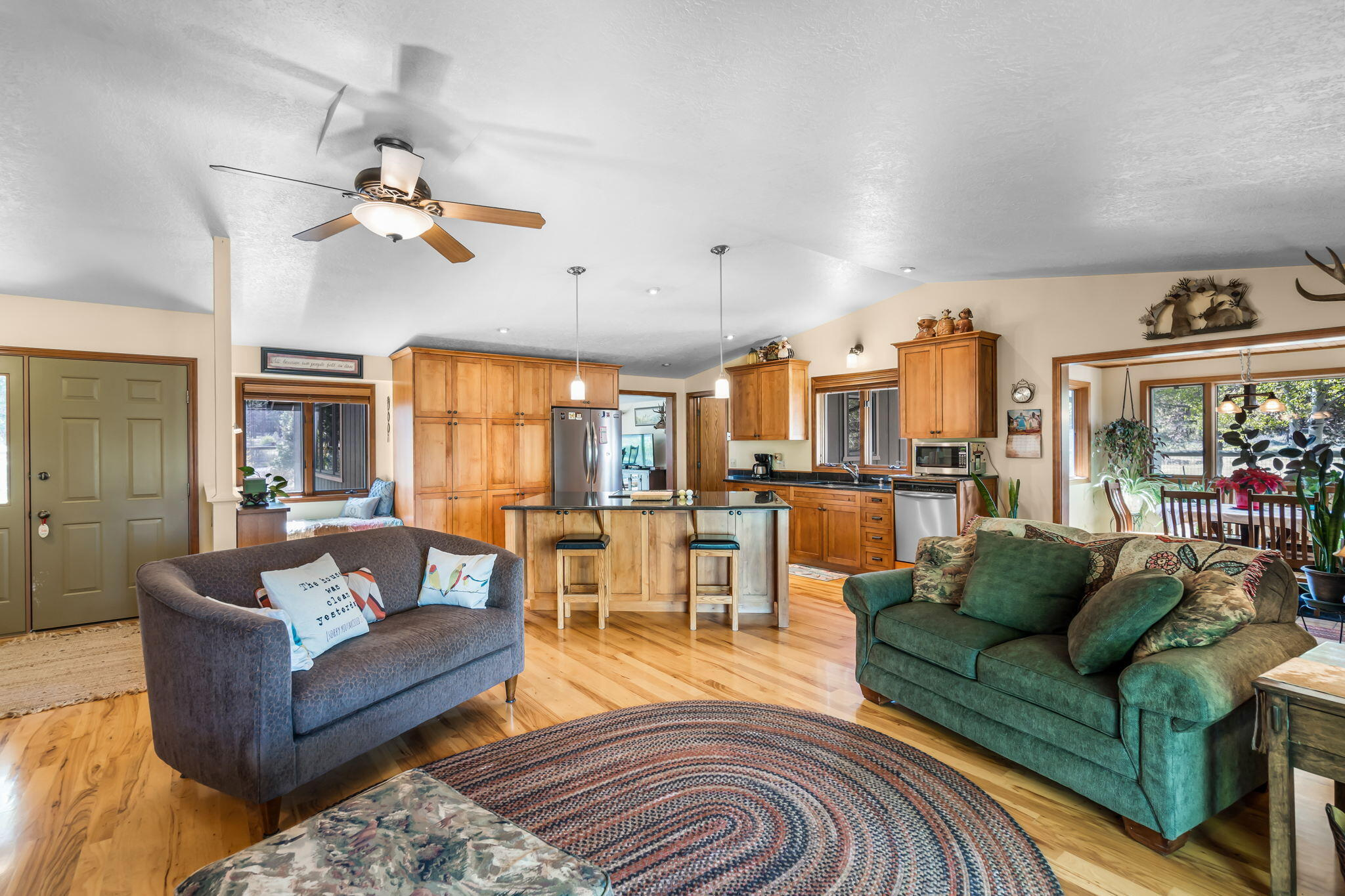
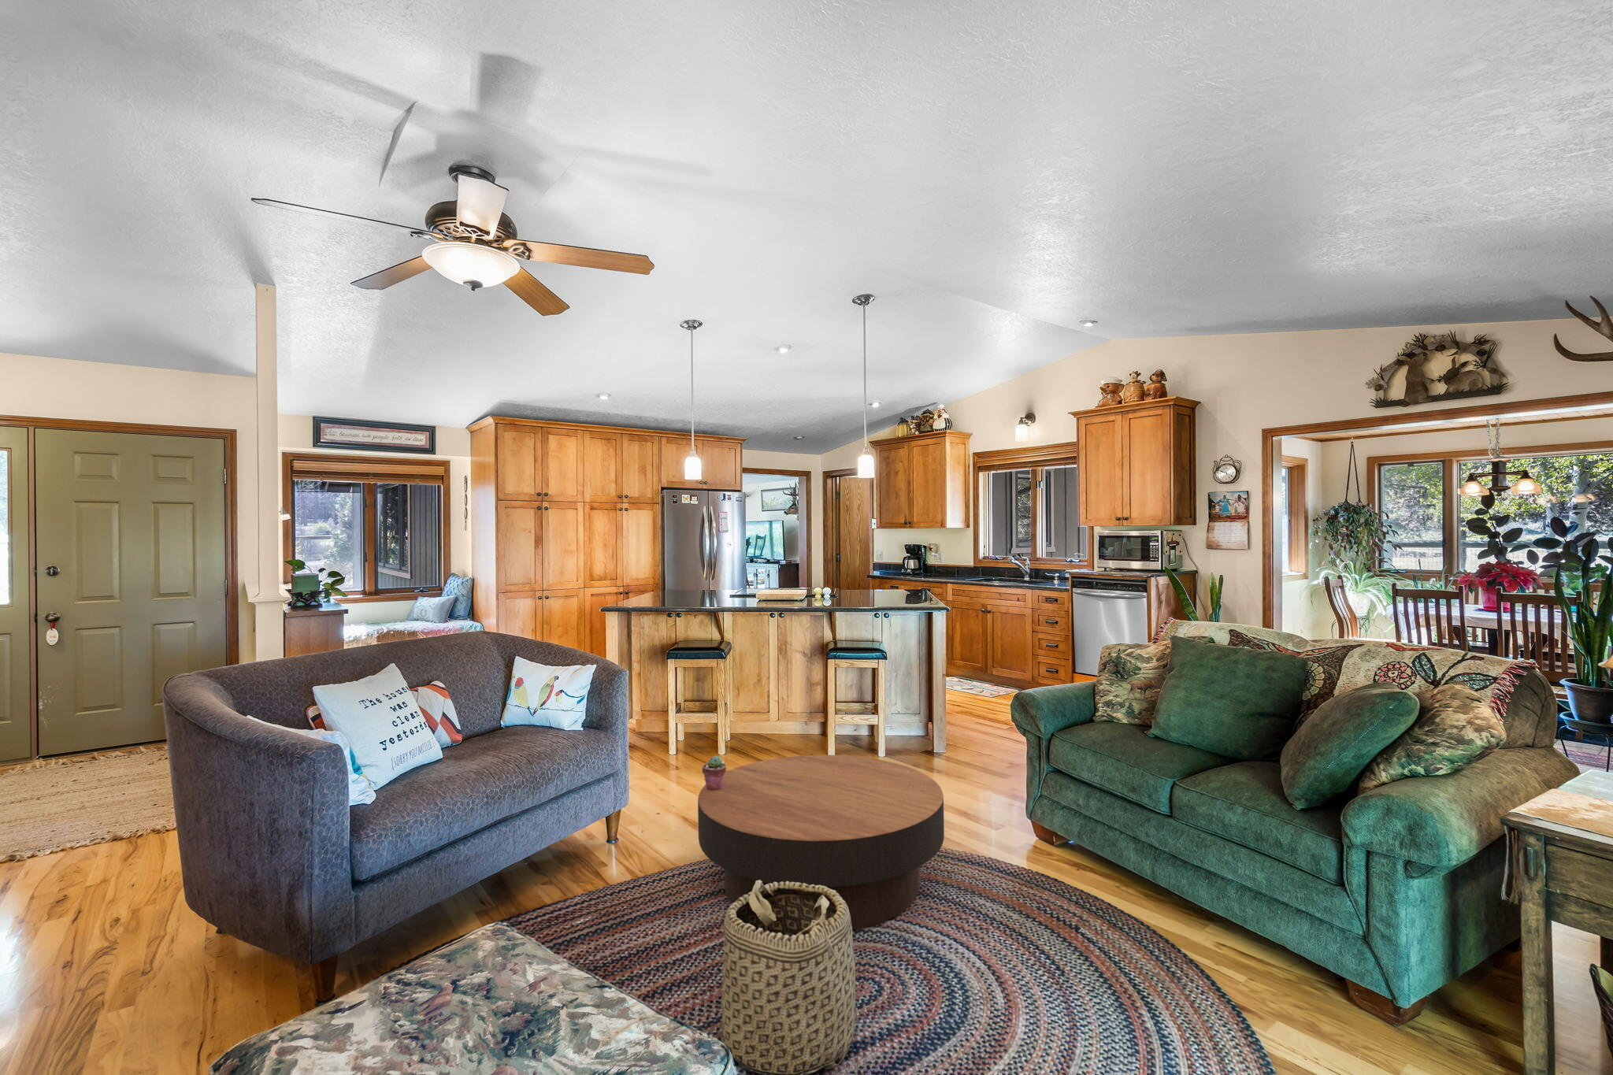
+ coffee table (820, 835)
+ basket (784, 960)
+ potted succulent (715, 771)
